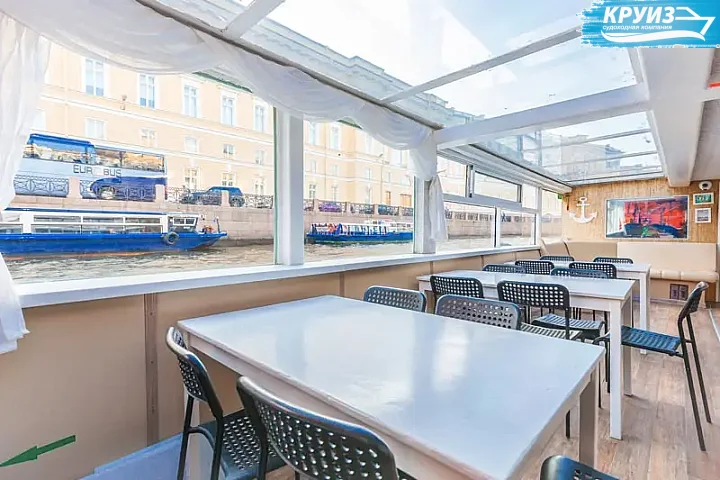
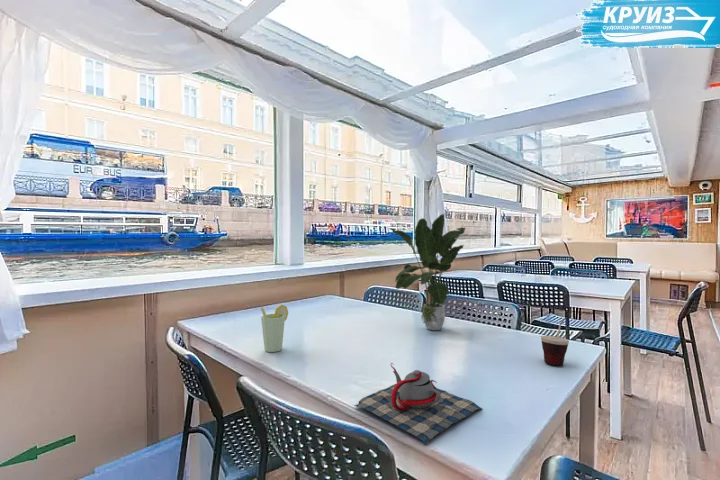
+ cup (557, 341)
+ teapot (417, 389)
+ potted plant (426, 272)
+ cup (275, 326)
